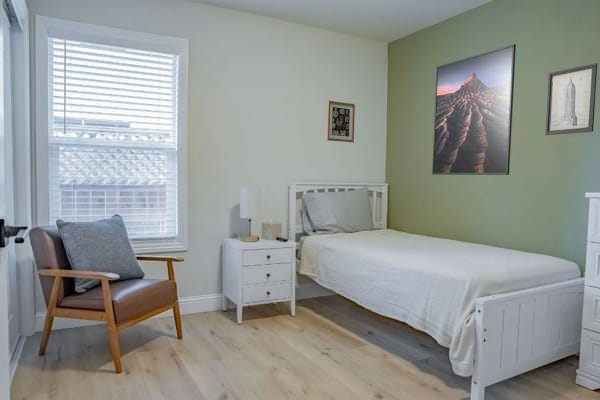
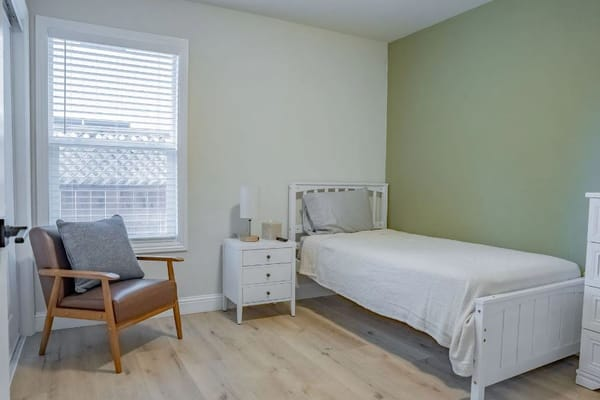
- wall art (570, 101)
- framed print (469, 116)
- wall art (341, 121)
